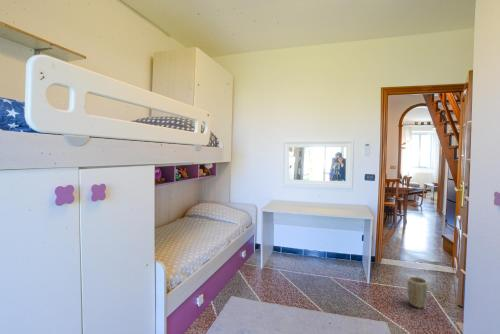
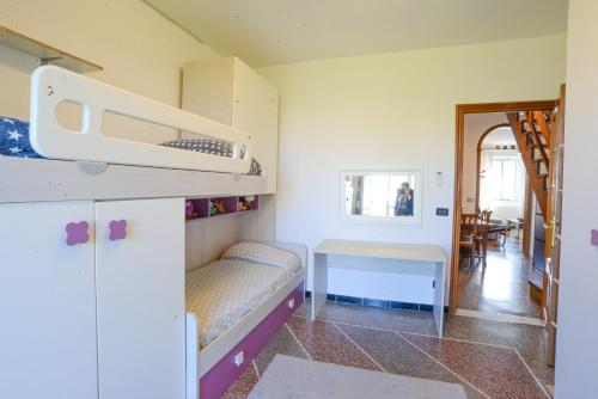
- plant pot (417, 292)
